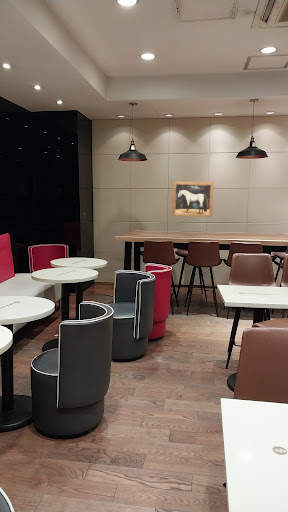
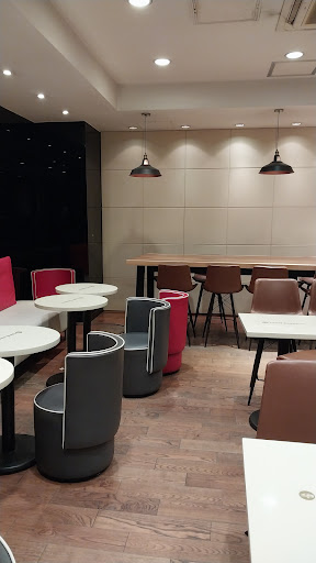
- wall art (192, 199)
